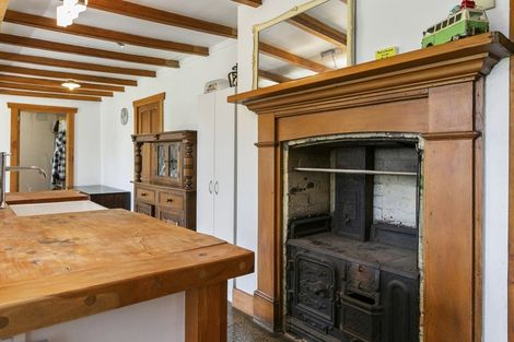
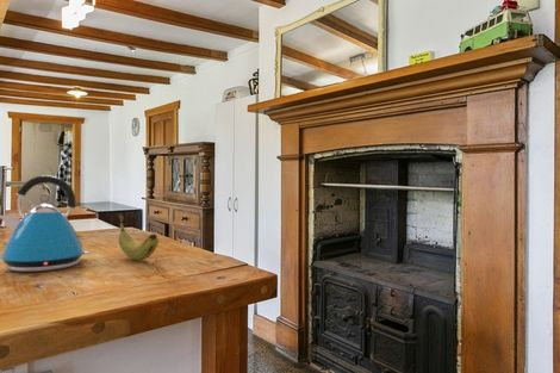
+ fruit (133, 241)
+ kettle (46, 219)
